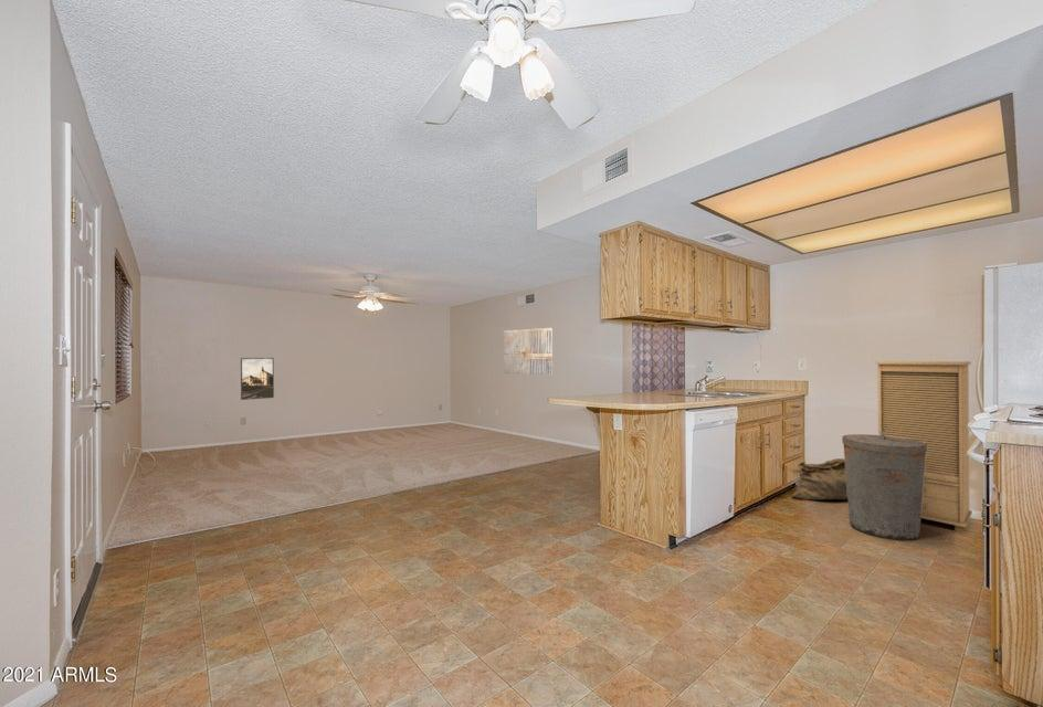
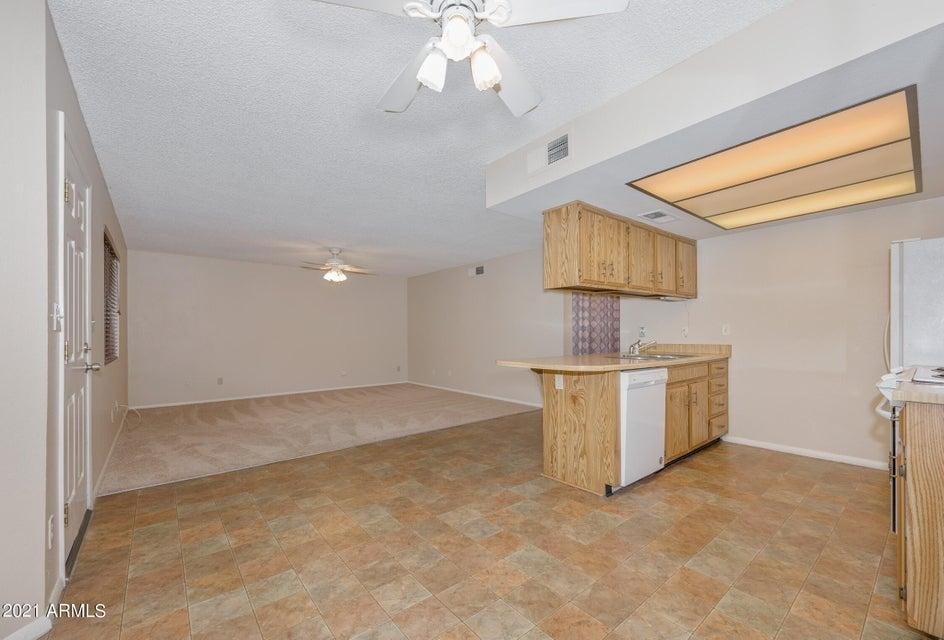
- cabinet (923, 439)
- trash can (883, 481)
- wall art (526, 351)
- bag (822, 477)
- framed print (257, 378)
